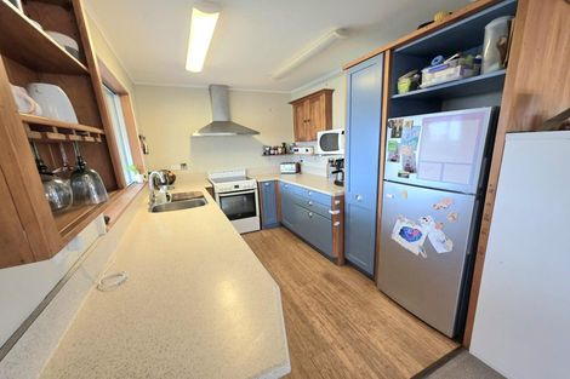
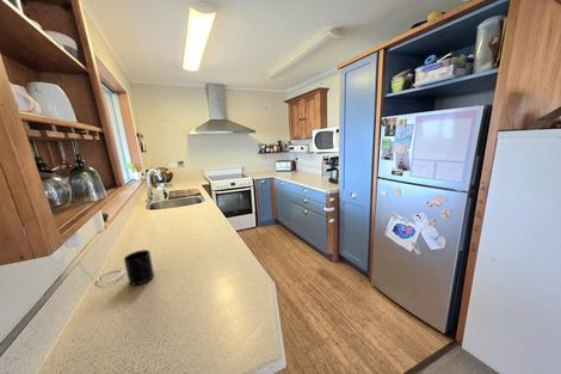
+ mug (140, 268)
